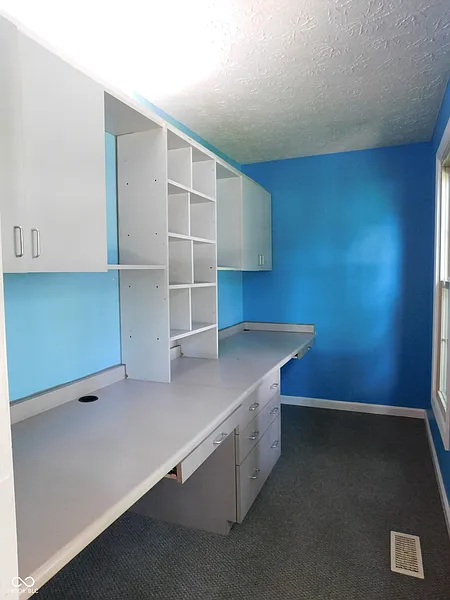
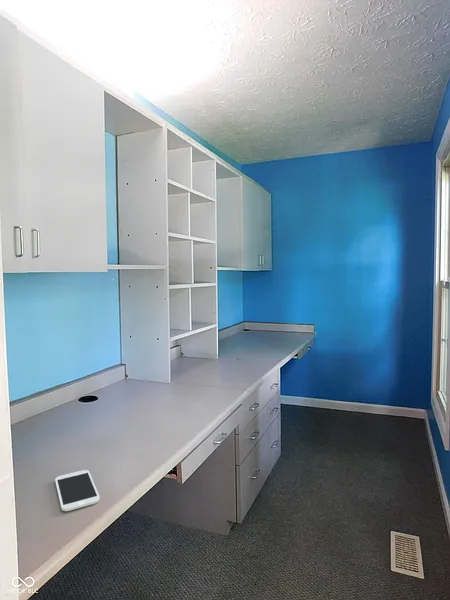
+ smartphone (76, 488)
